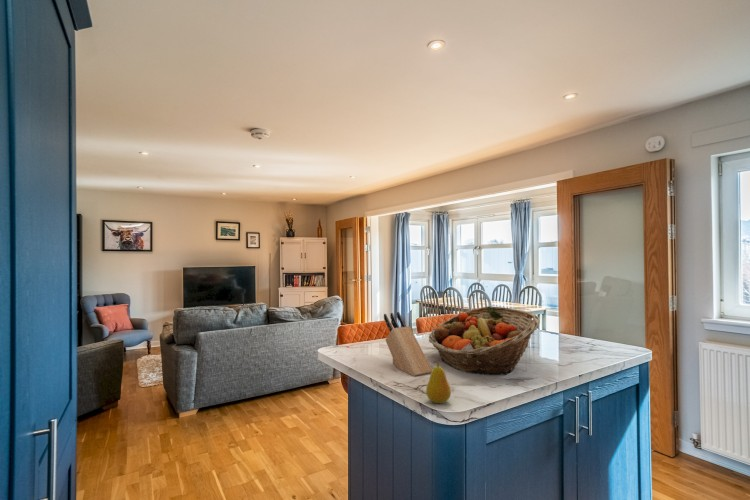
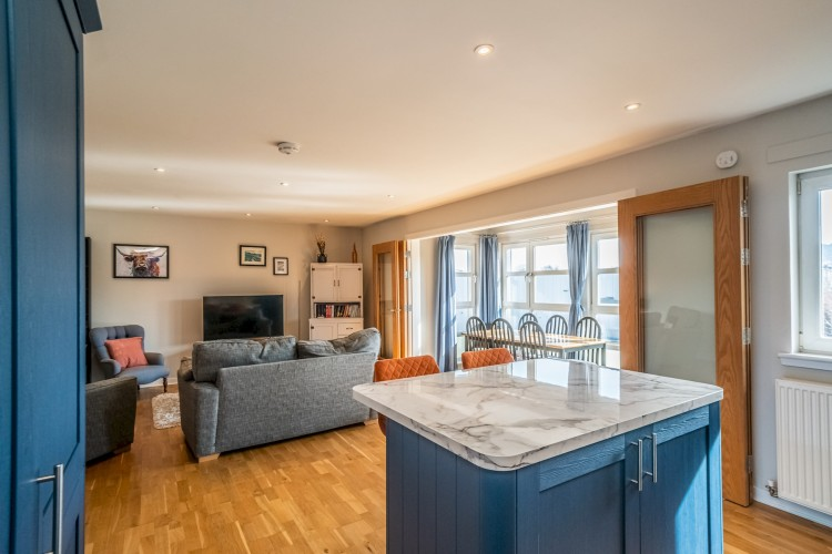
- fruit basket (481, 336)
- knife block (405, 341)
- fruit (438, 381)
